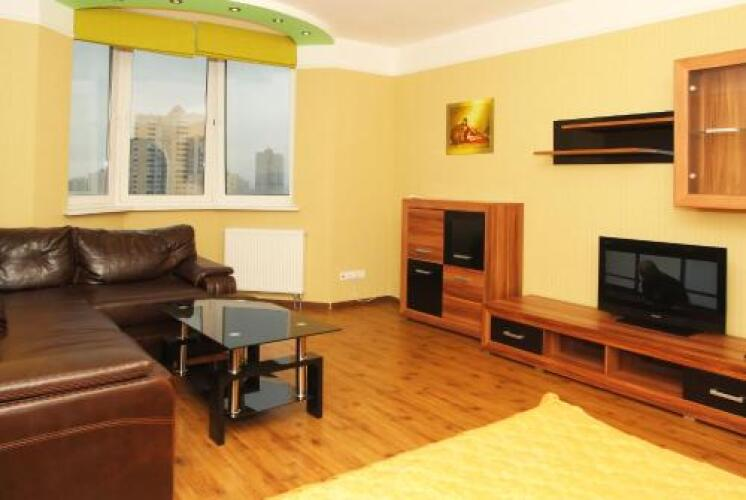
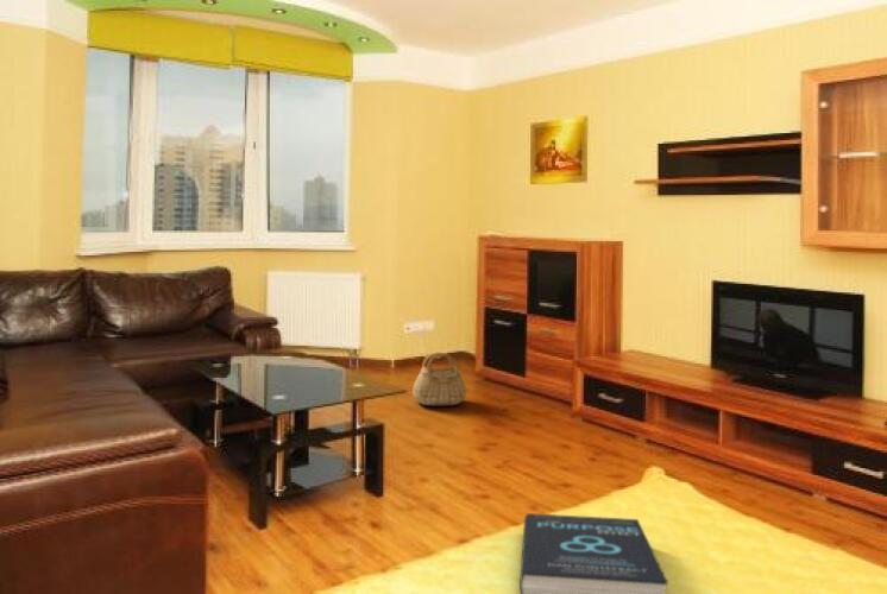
+ basket (439, 378)
+ book (585, 554)
